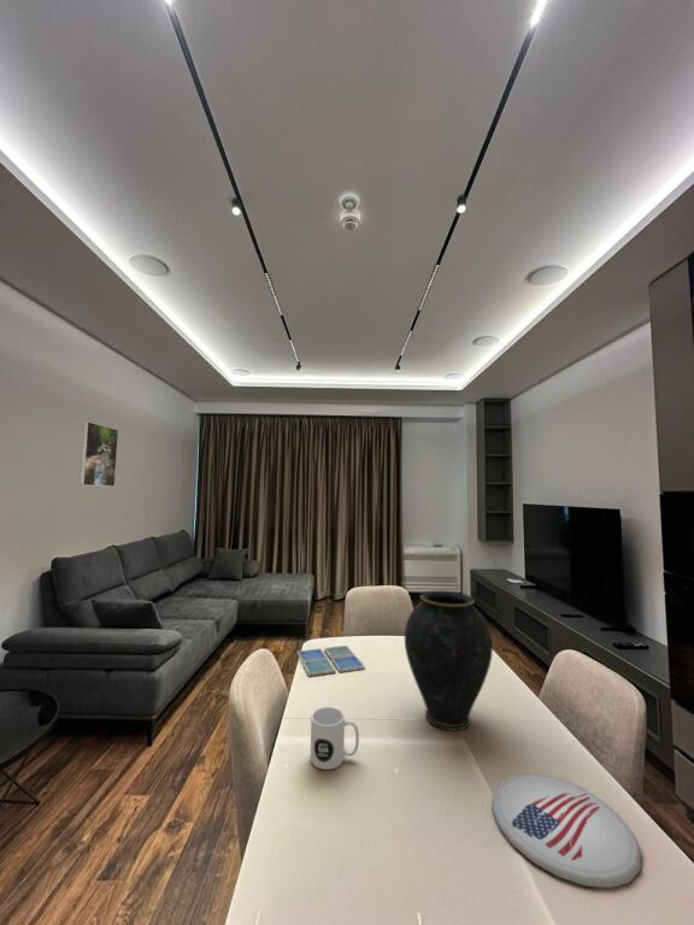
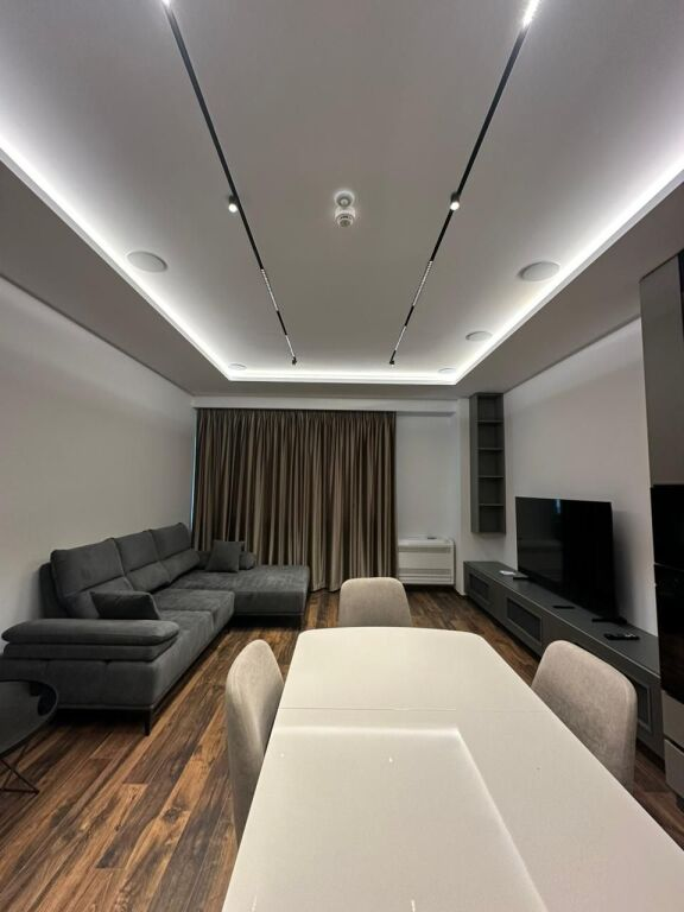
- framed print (100, 455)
- drink coaster (330, 659)
- mug (334, 737)
- plate (560, 819)
- vase (447, 656)
